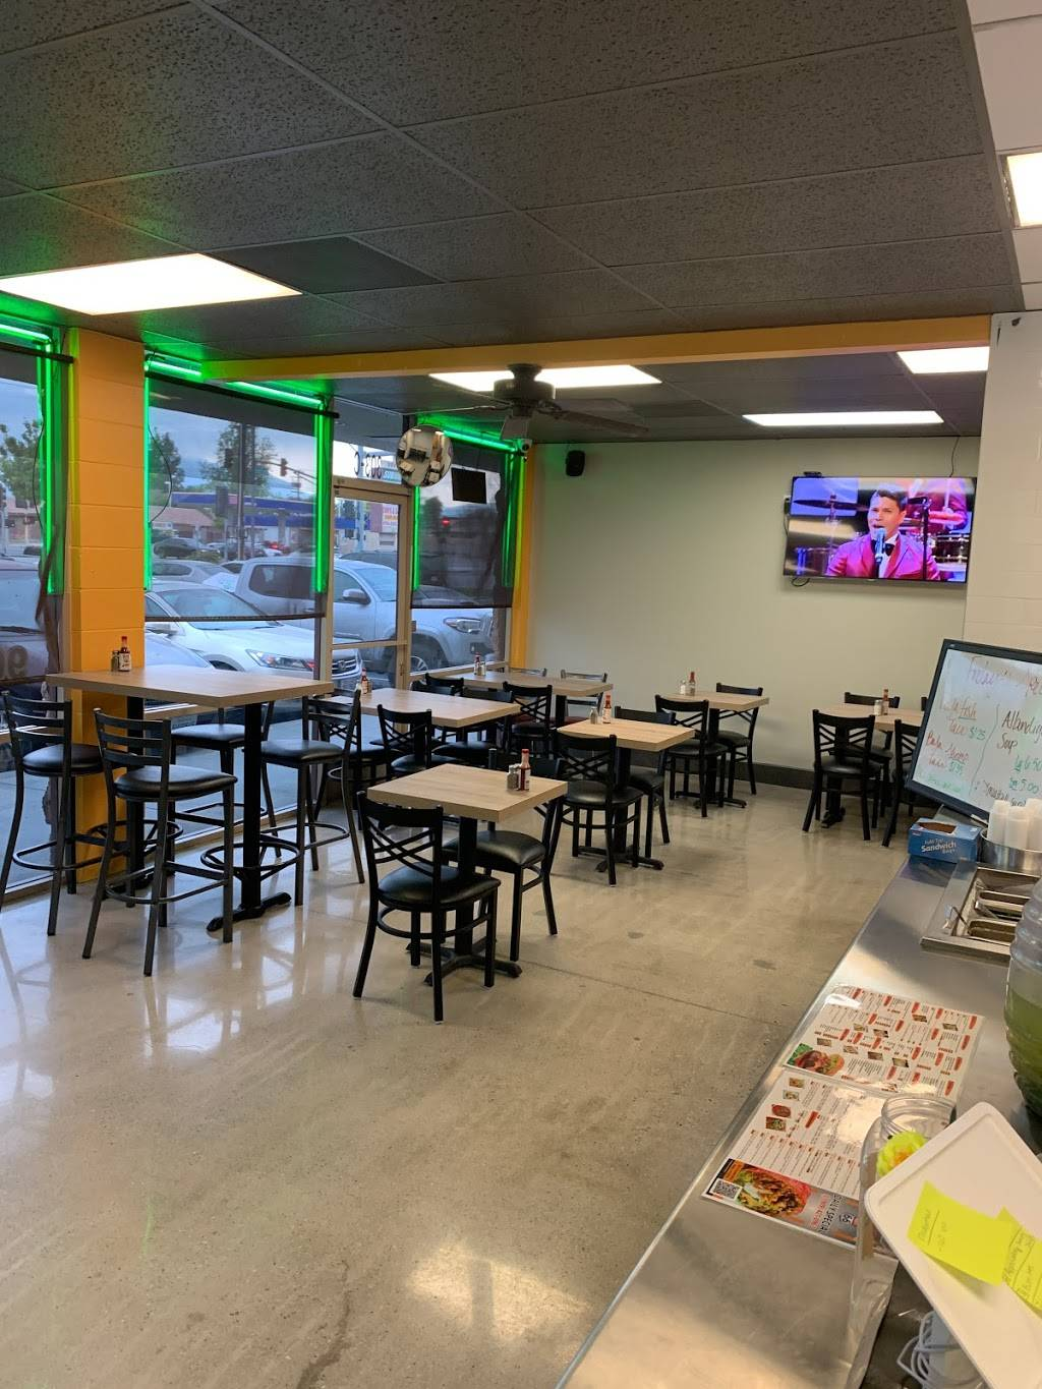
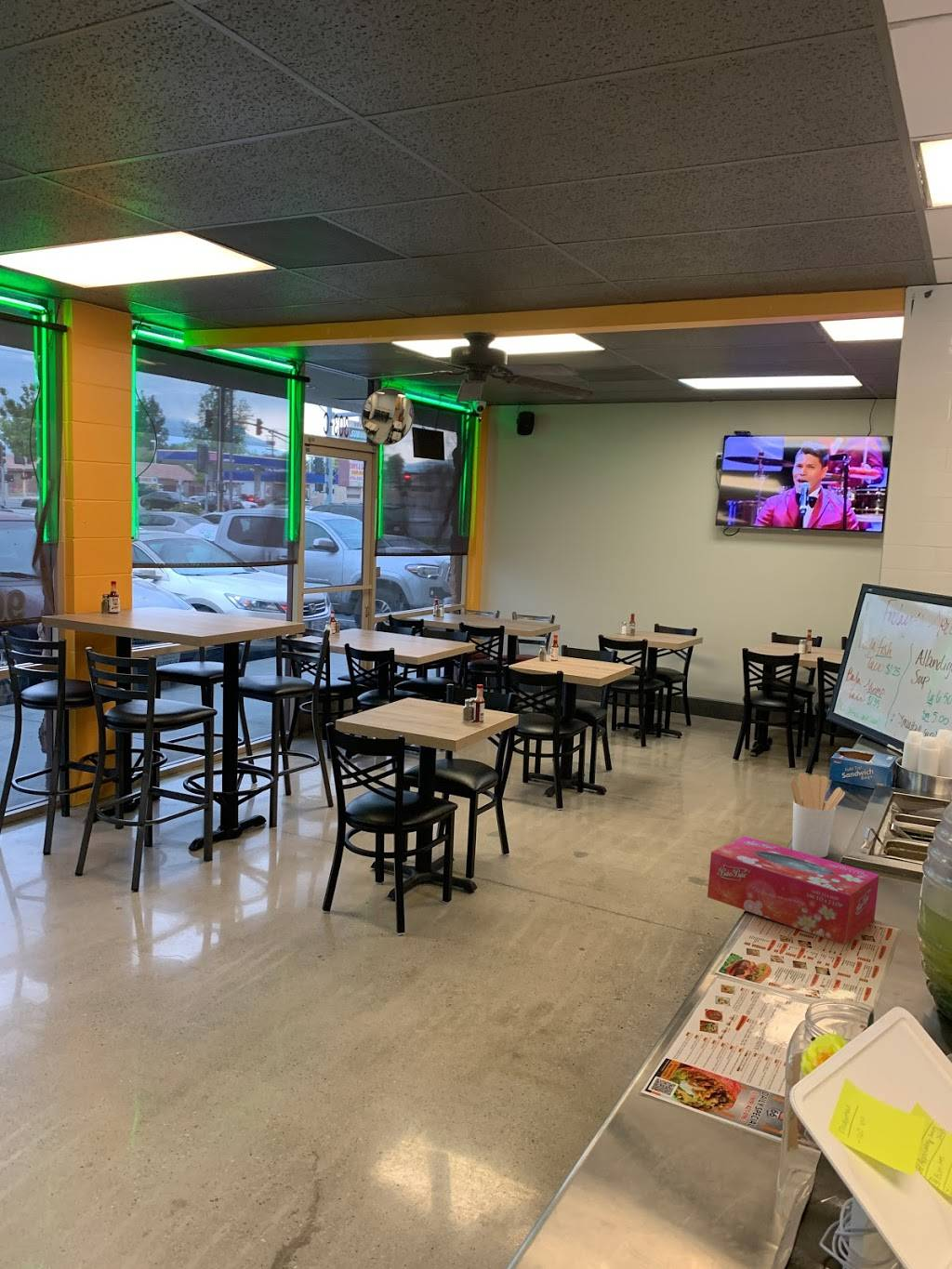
+ tissue box (790, 886)
+ utensil holder (812, 813)
